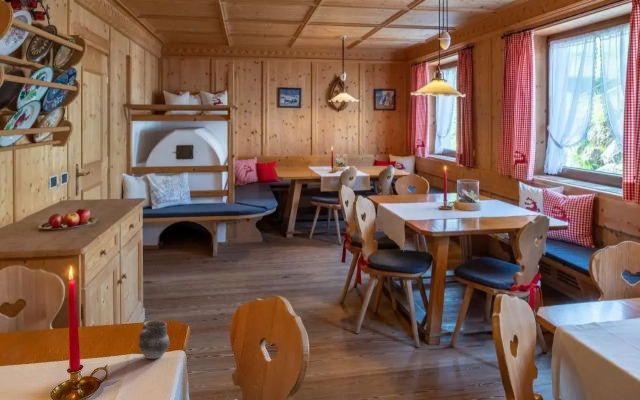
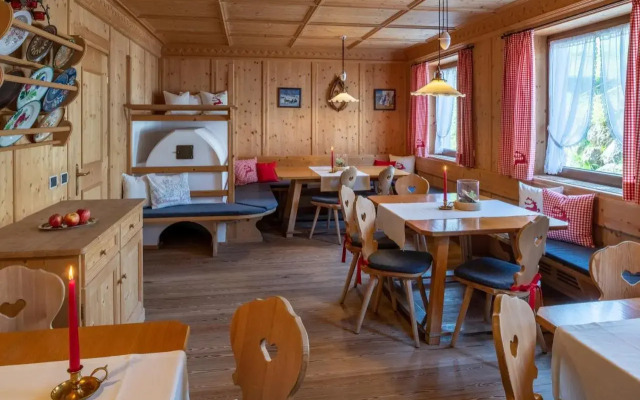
- cup (152, 340)
